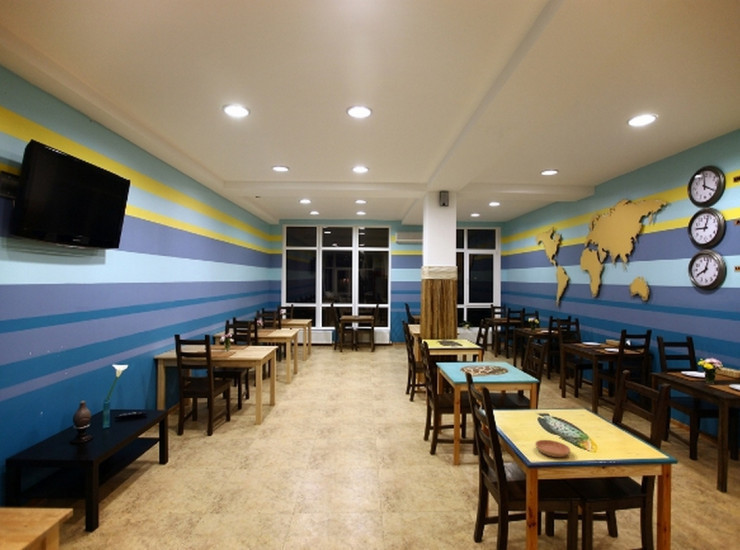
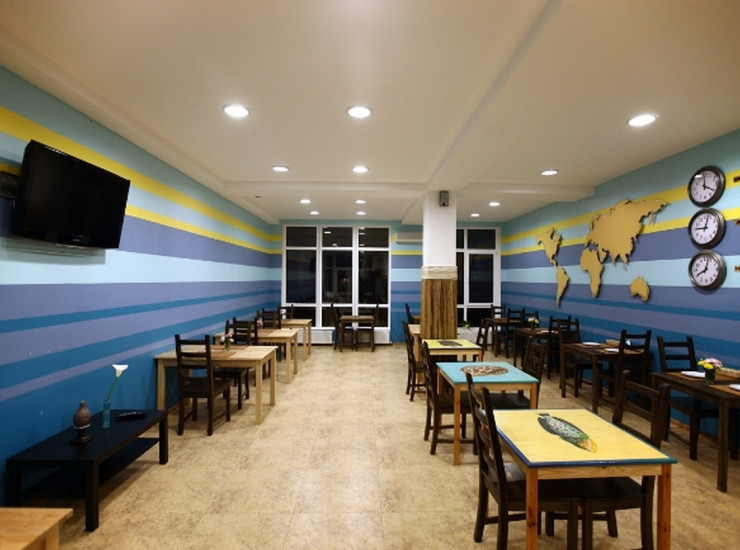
- saucer (552, 448)
